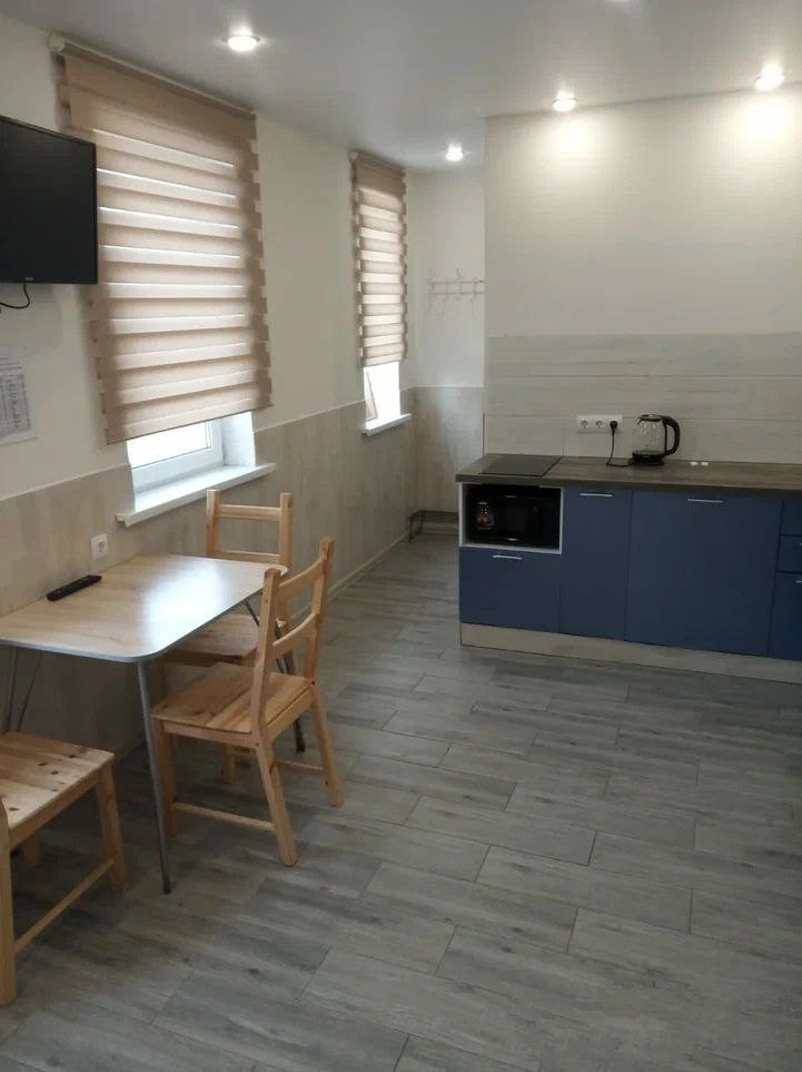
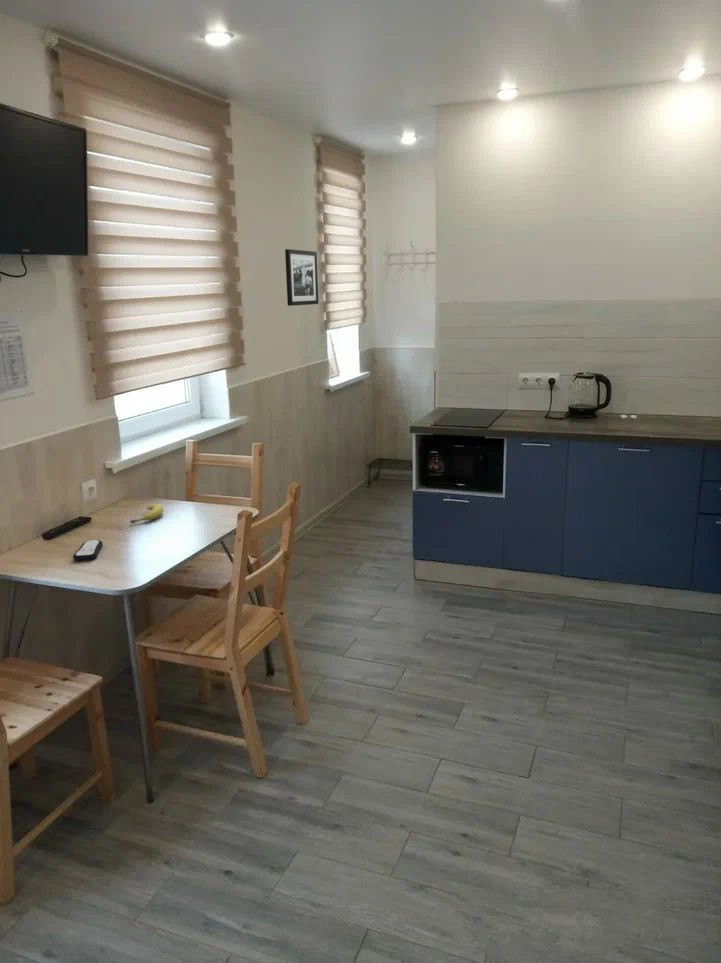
+ fruit (149, 512)
+ picture frame (302, 277)
+ remote control (89, 549)
